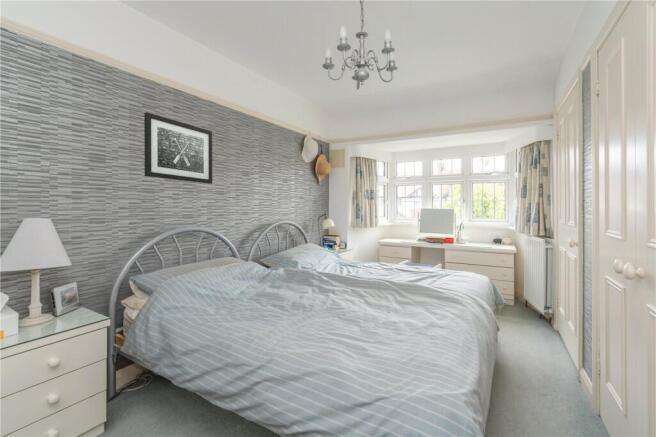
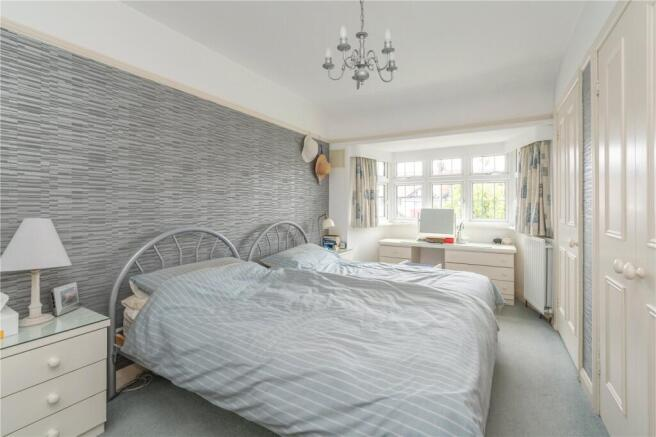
- wall art (181, 151)
